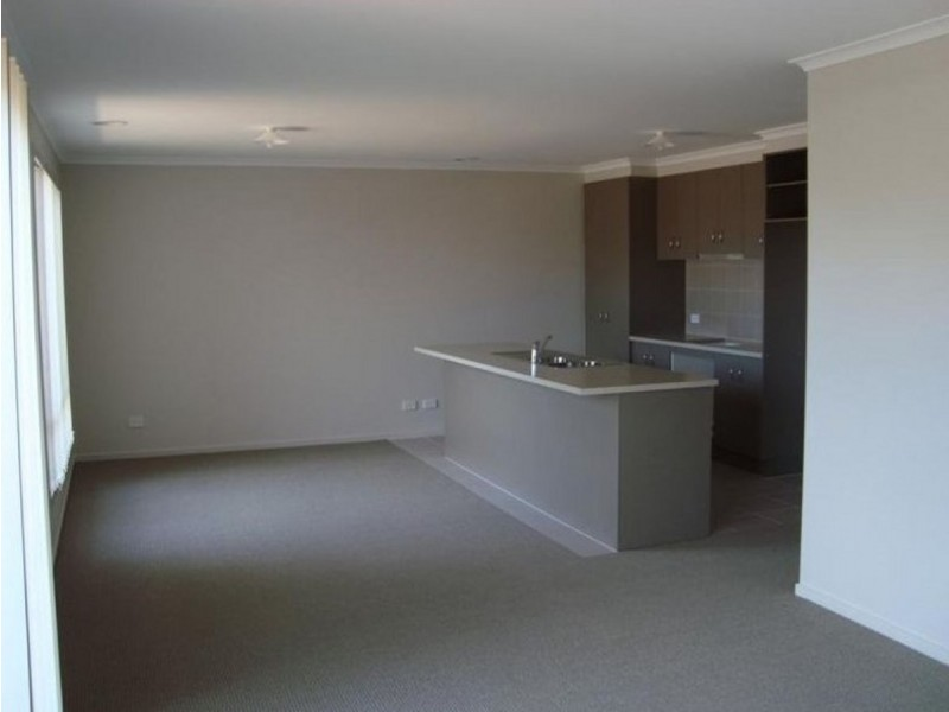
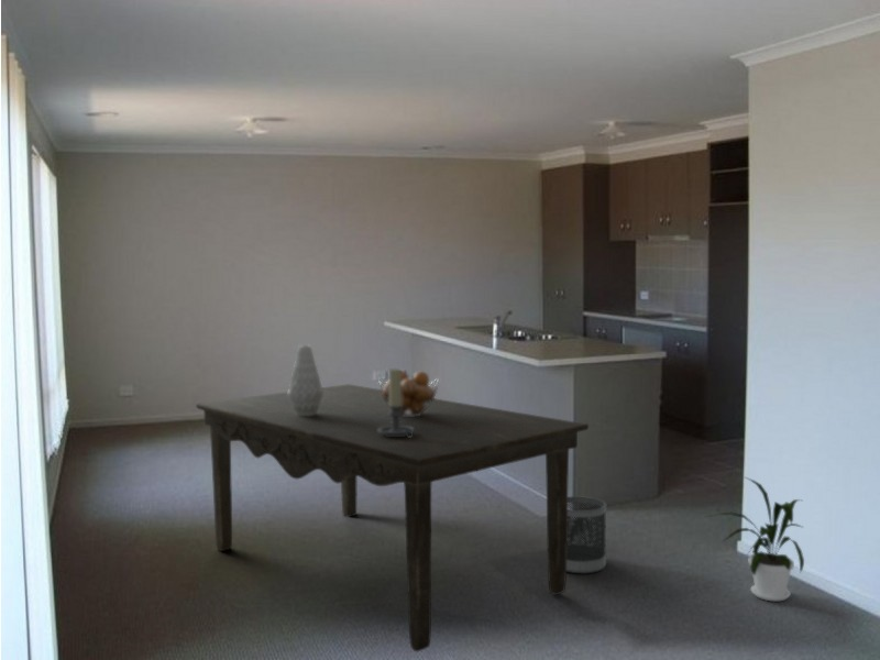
+ wastebasket (579, 534)
+ vase (305, 380)
+ fruit basket (408, 392)
+ candle holder (397, 400)
+ house plant (768, 540)
+ dining table (376, 485)
